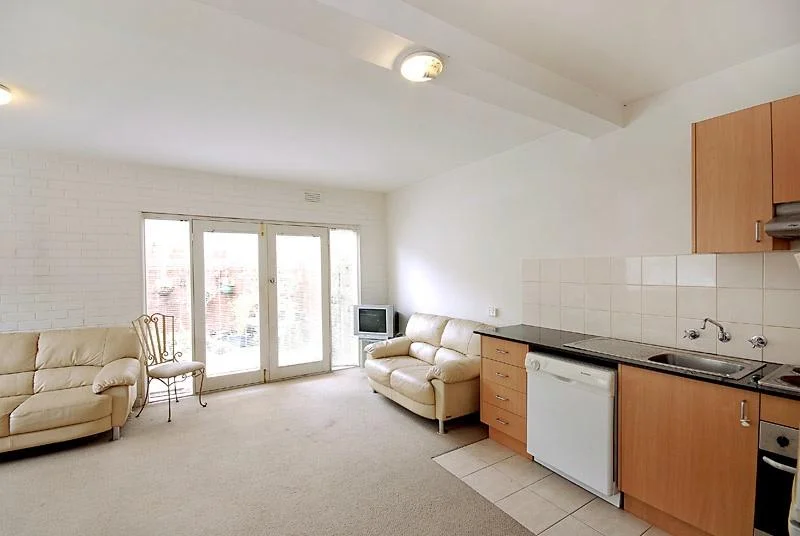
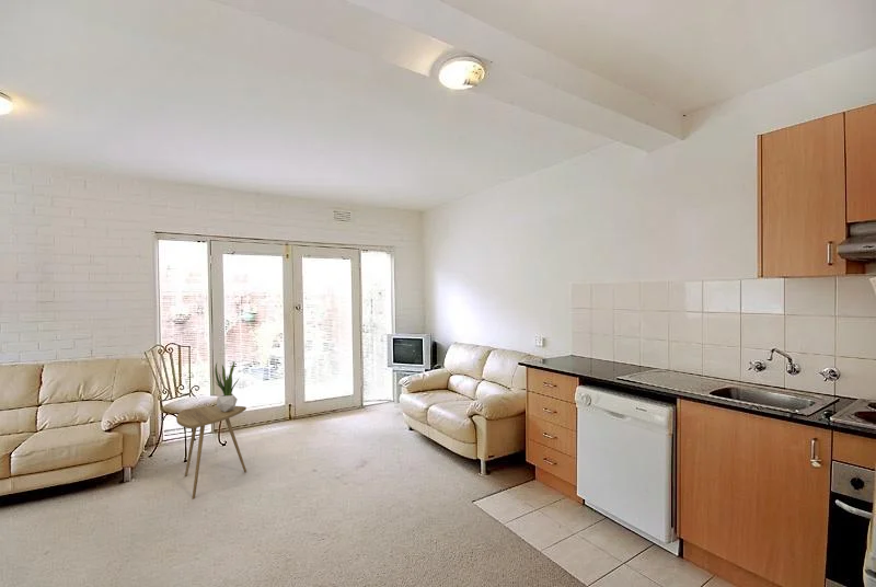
+ potted plant (226, 385)
+ side table (201, 446)
